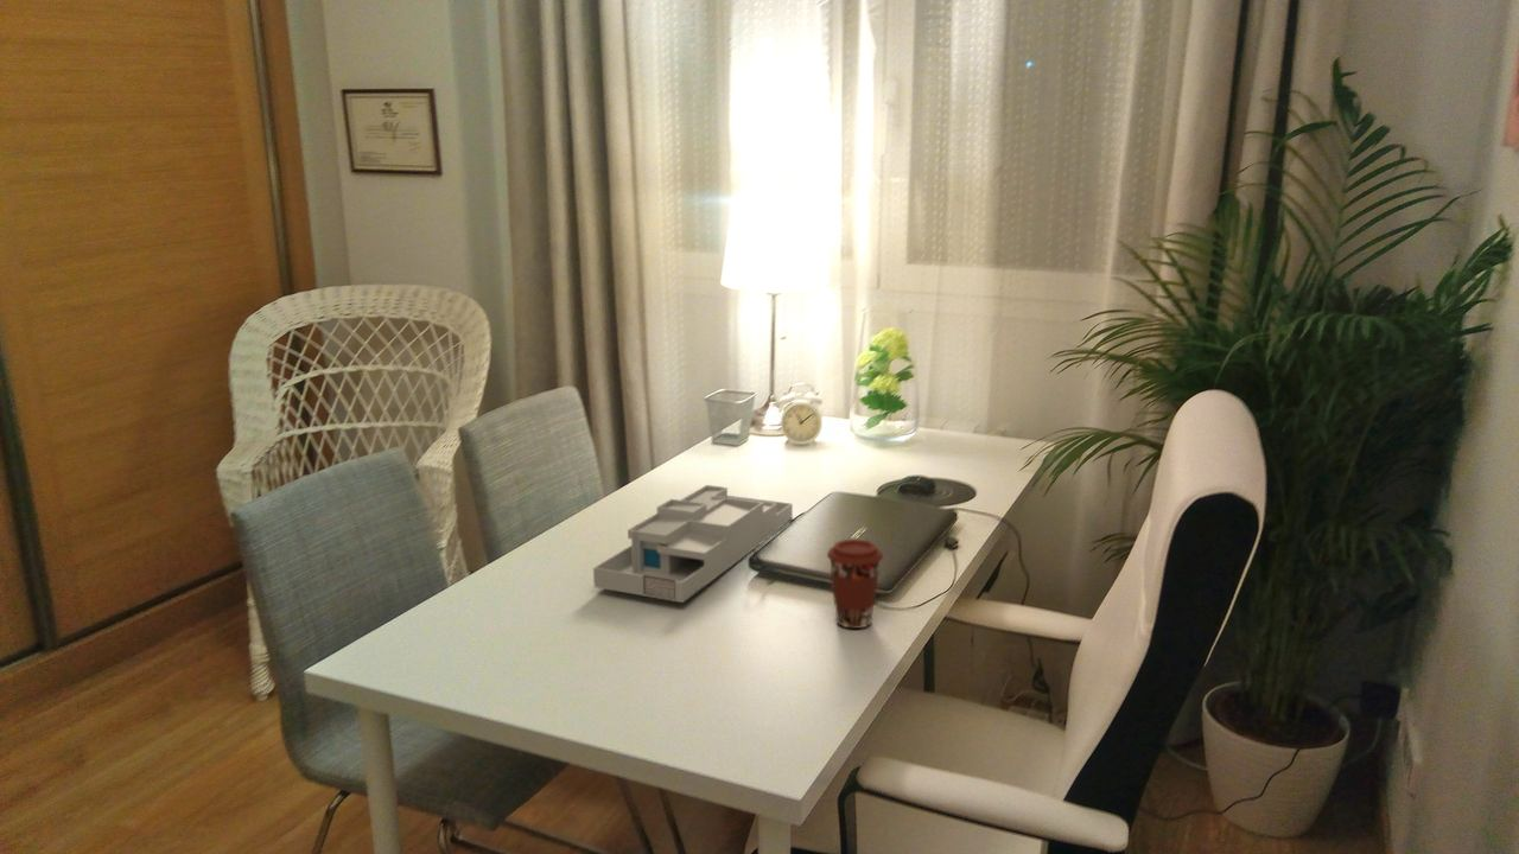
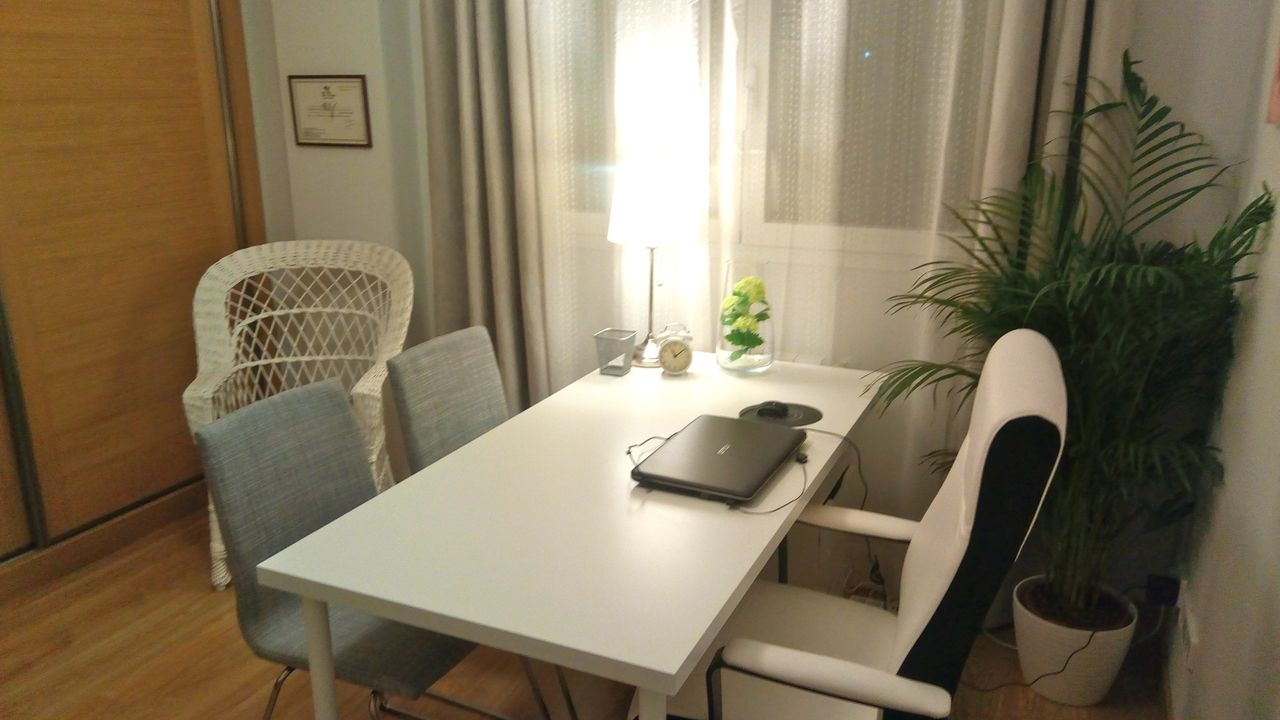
- desk organizer (701, 528)
- coffee cup (854, 584)
